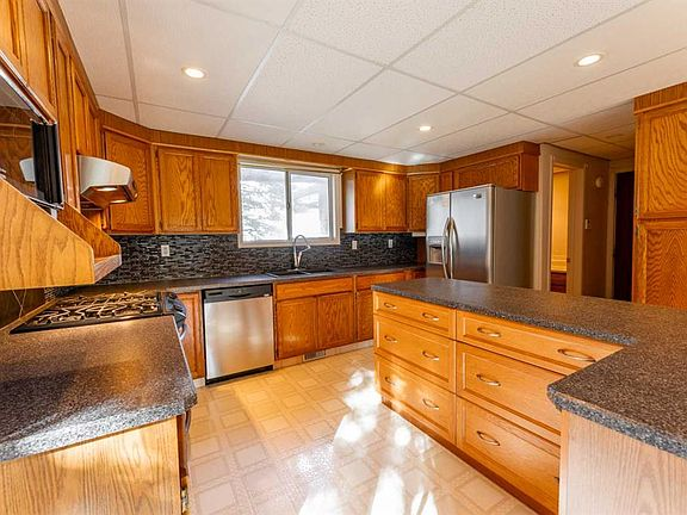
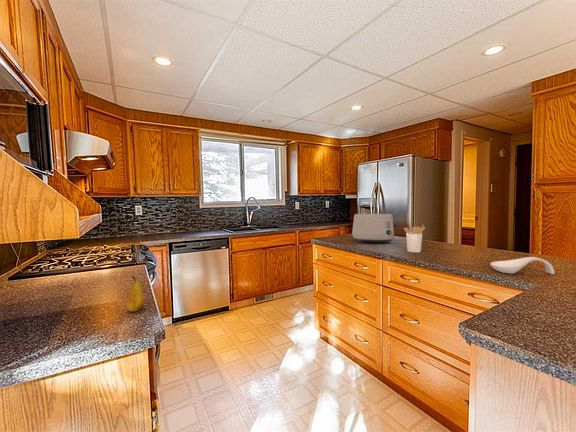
+ utensil holder (415, 238)
+ fruit (134, 292)
+ spoon rest (520, 264)
+ toaster (373, 228)
